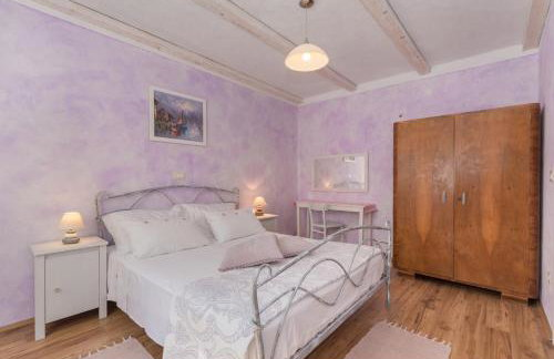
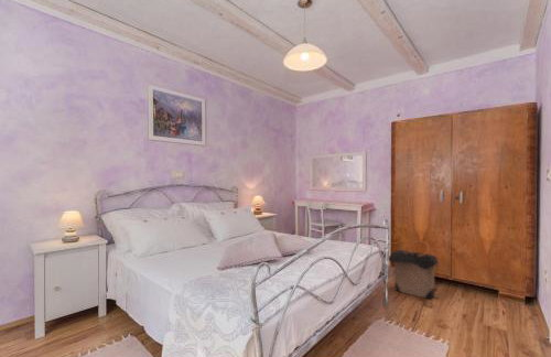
+ laundry hamper (412, 267)
